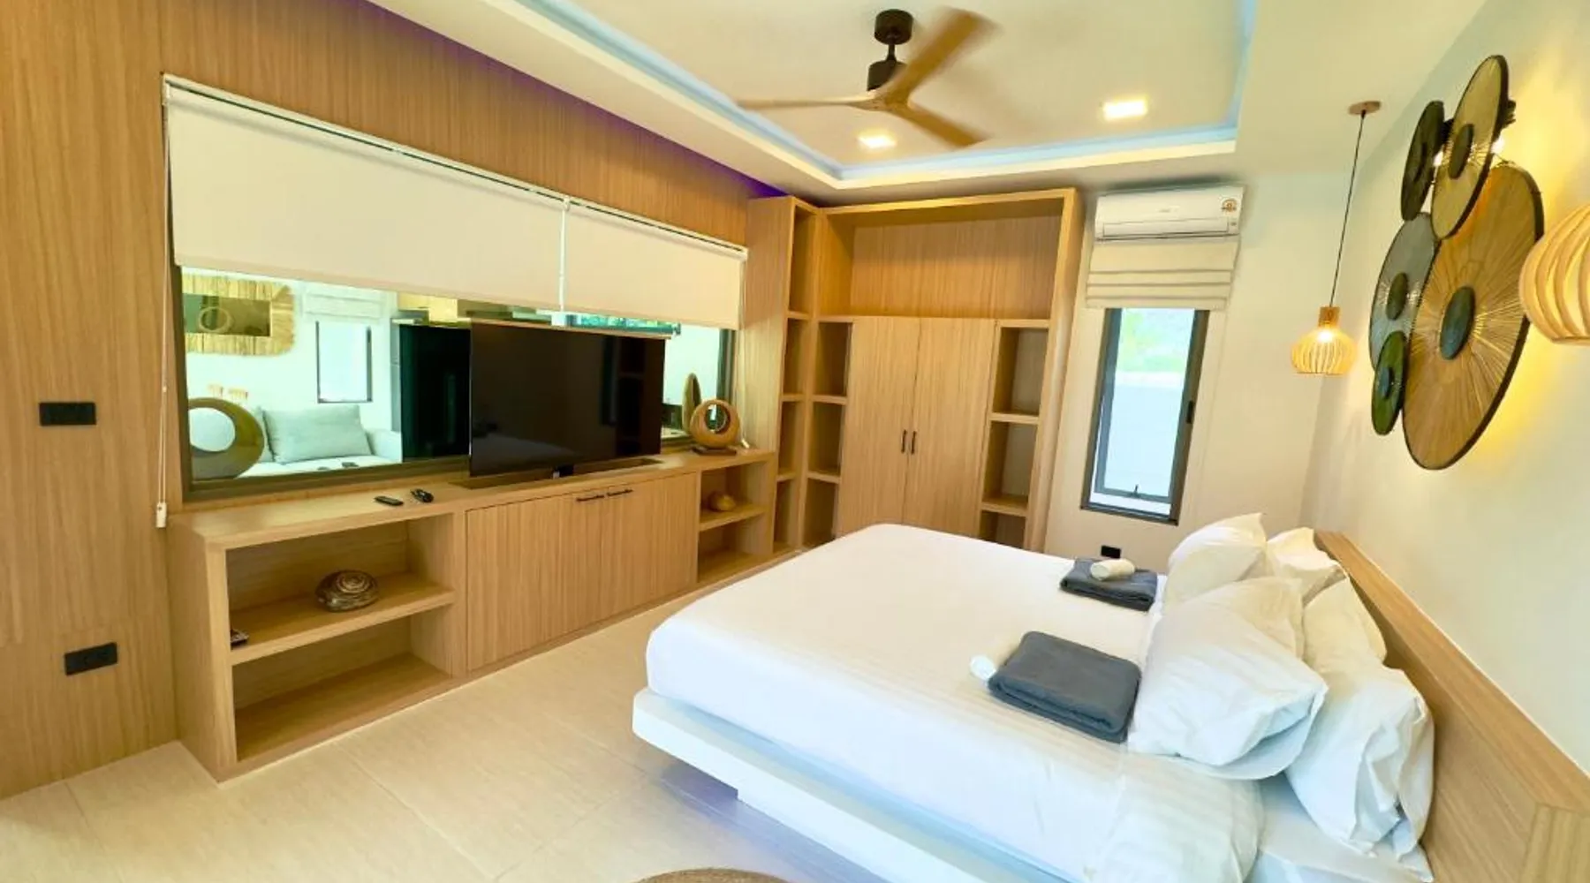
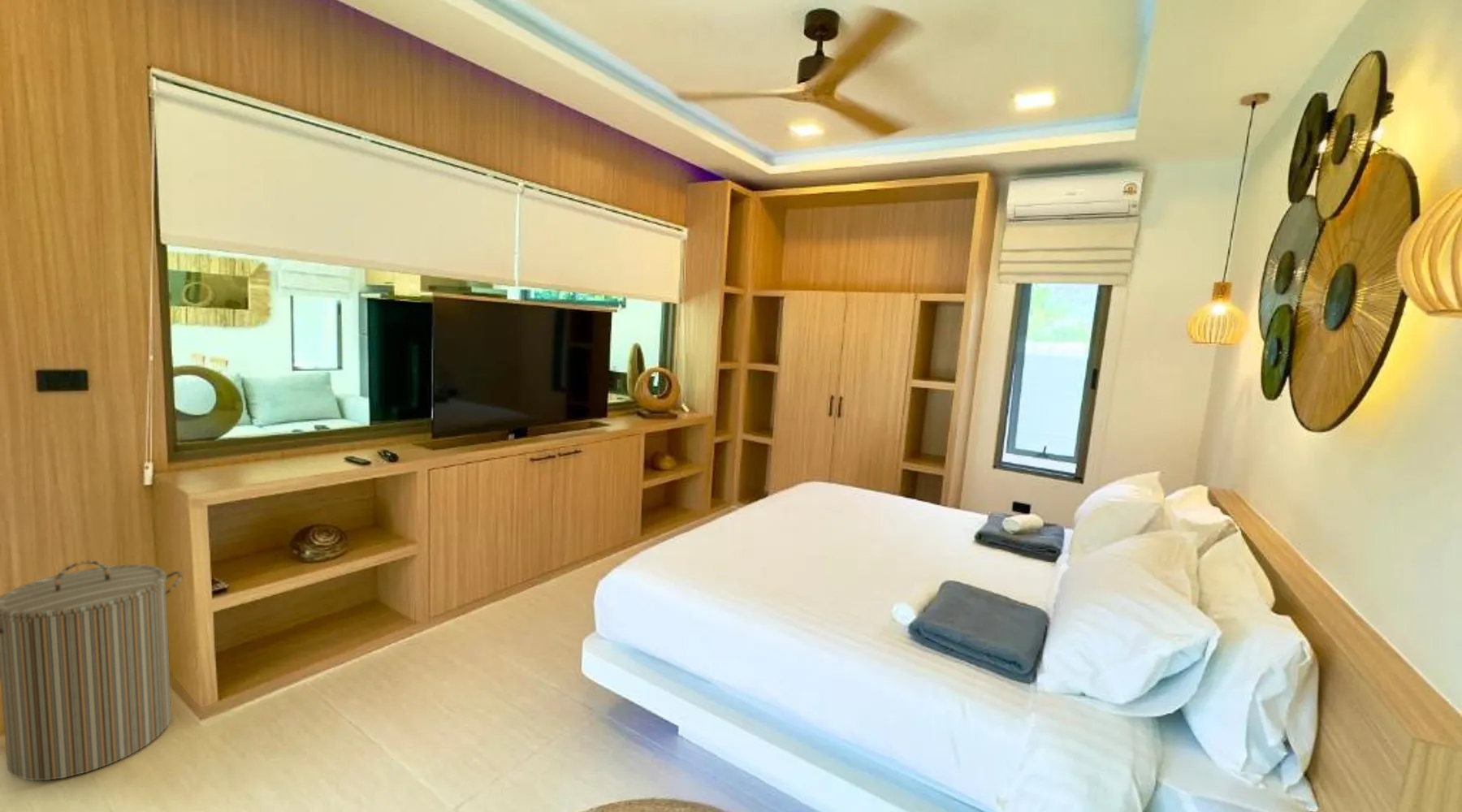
+ laundry hamper (90, 652)
